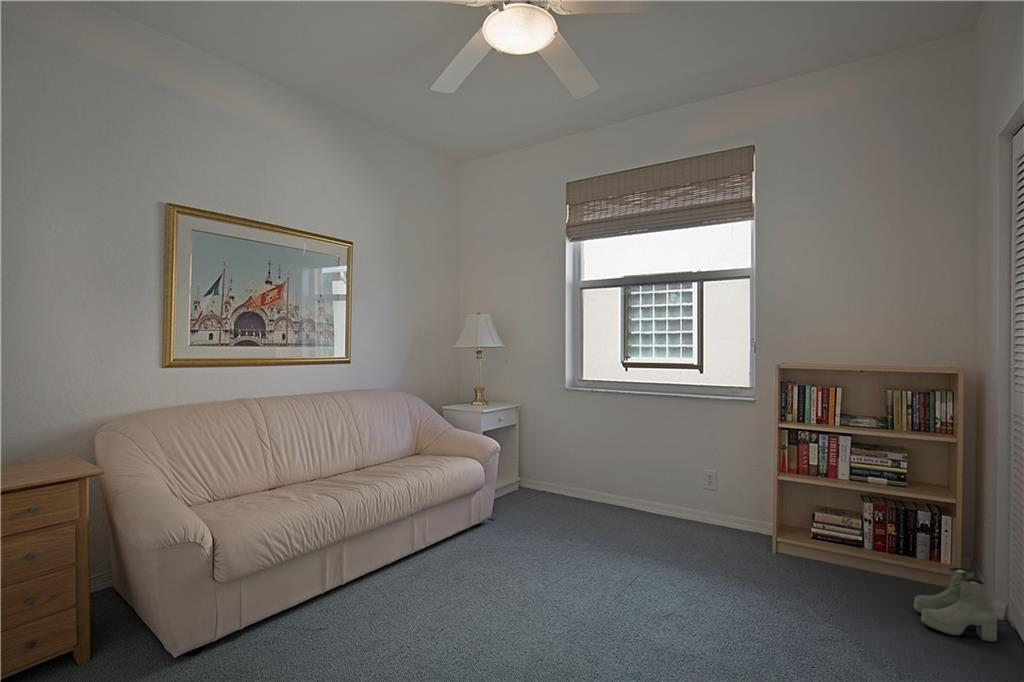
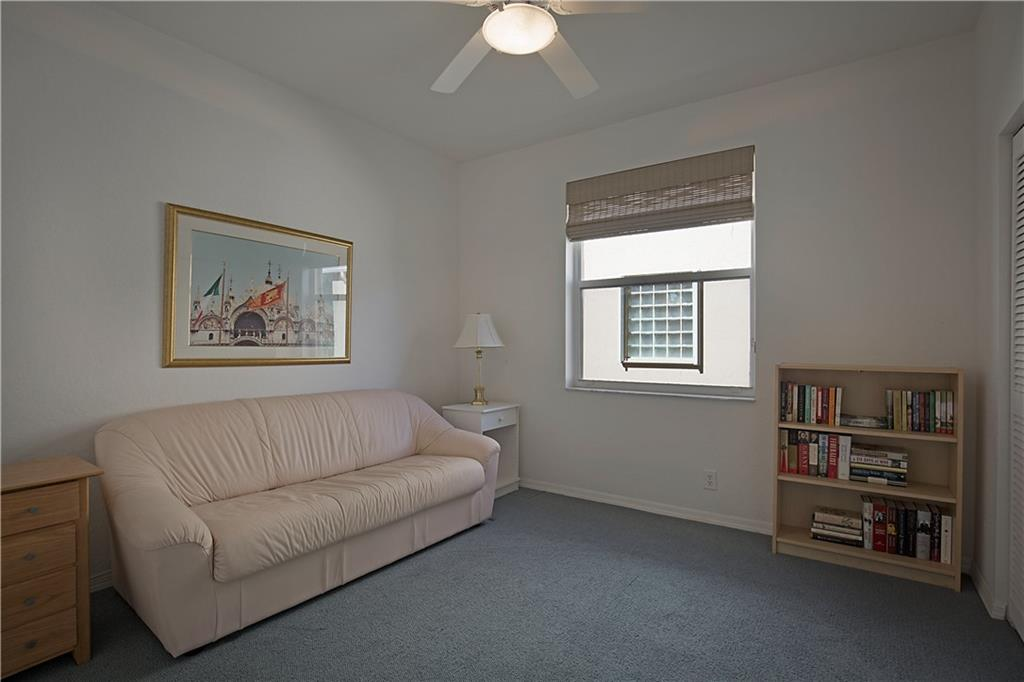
- boots (953, 598)
